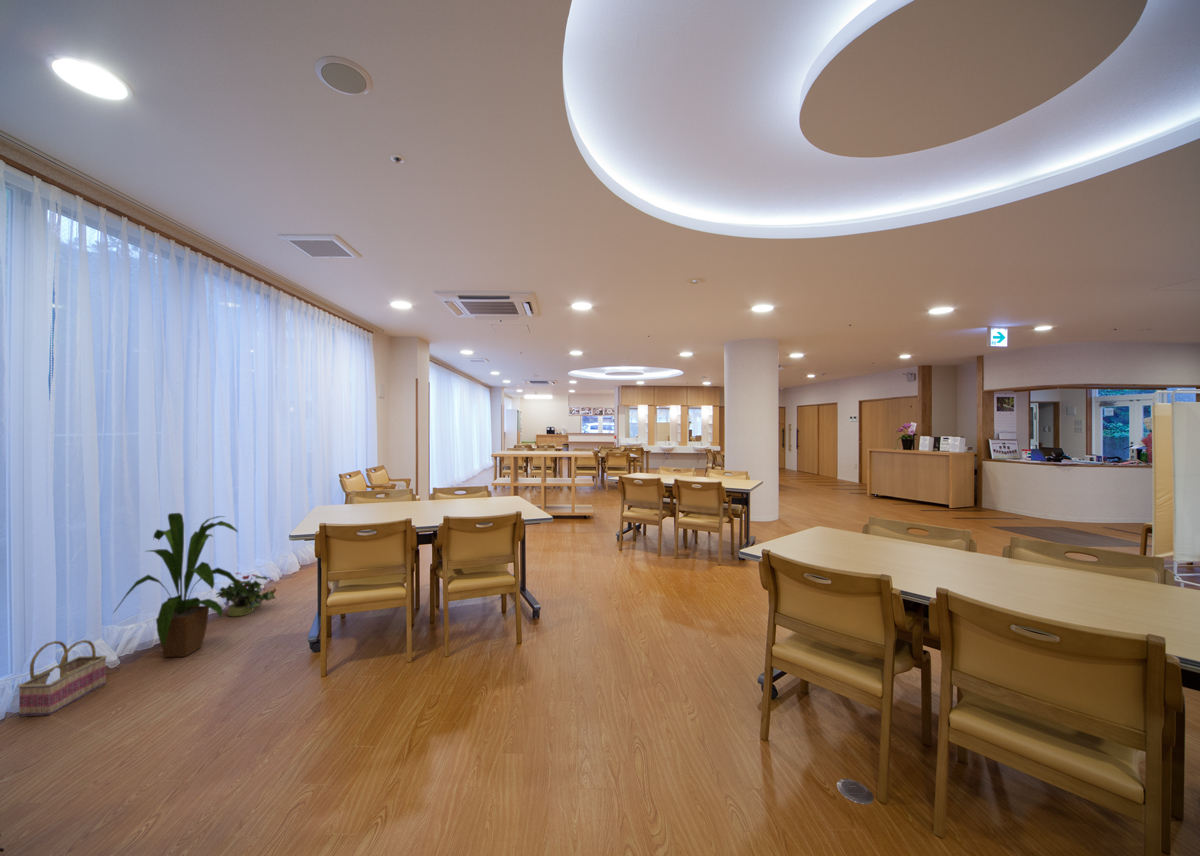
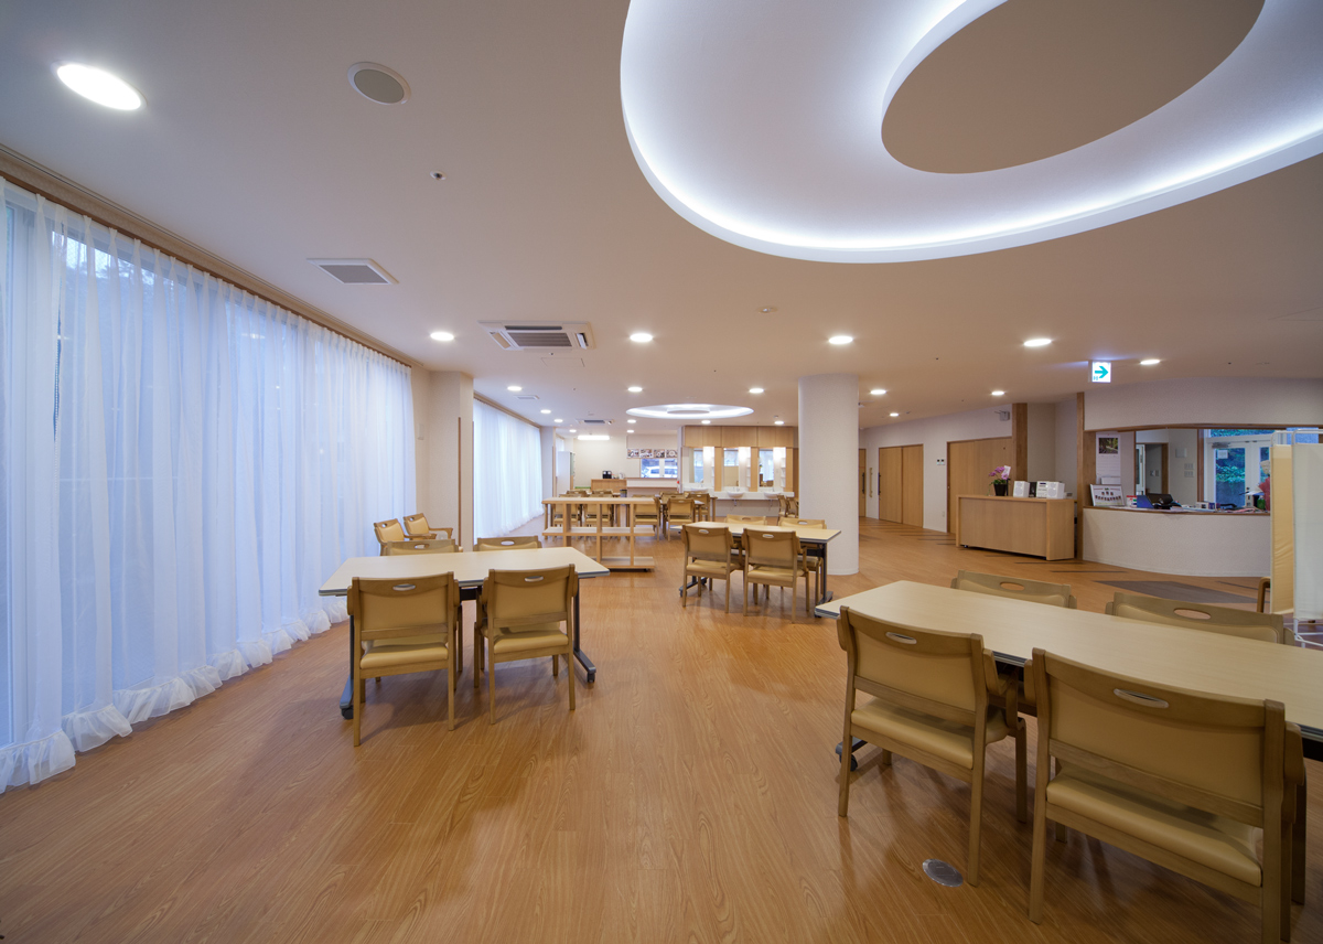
- potted plant (246, 591)
- house plant (197, 574)
- basket (64, 670)
